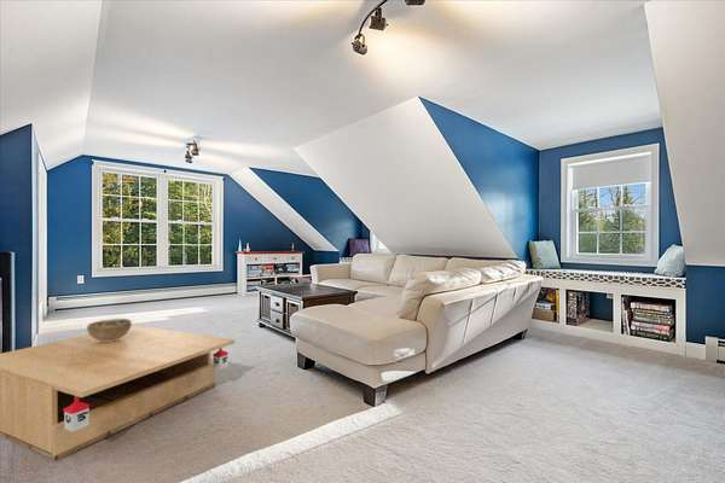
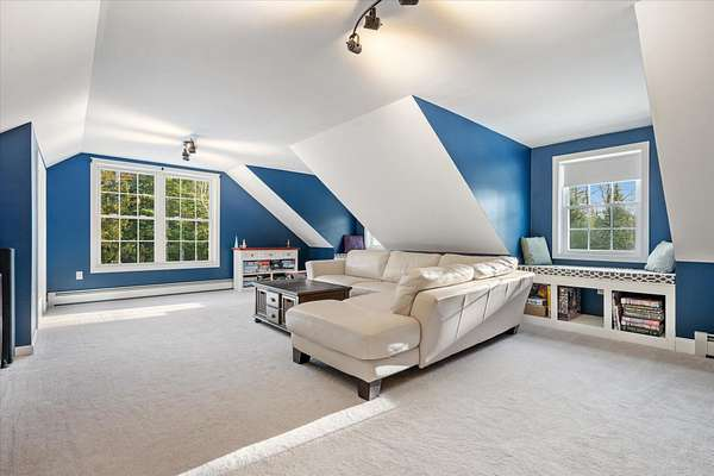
- decorative bowl (109, 331)
- coffee table (112, 377)
